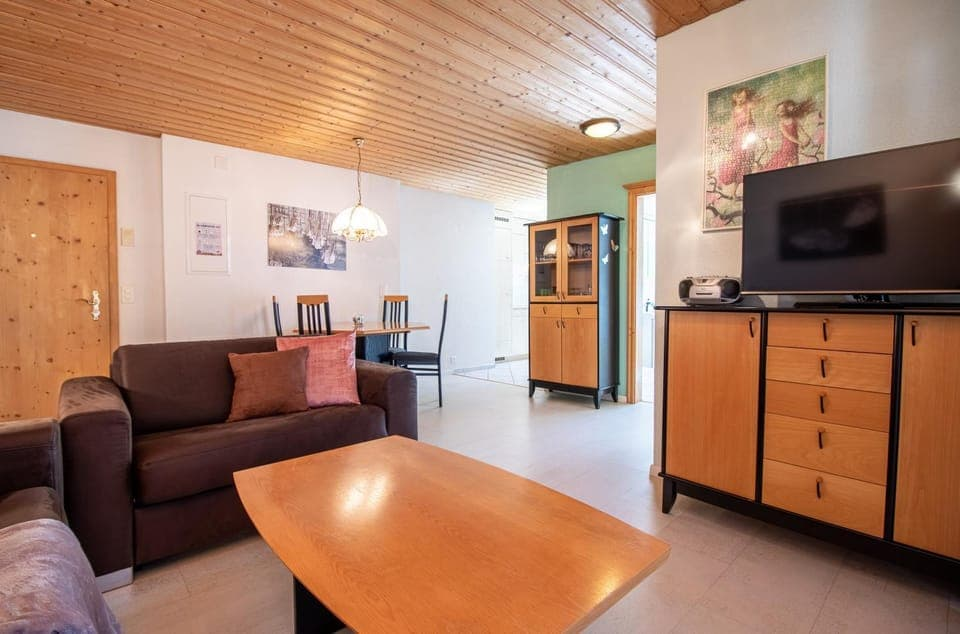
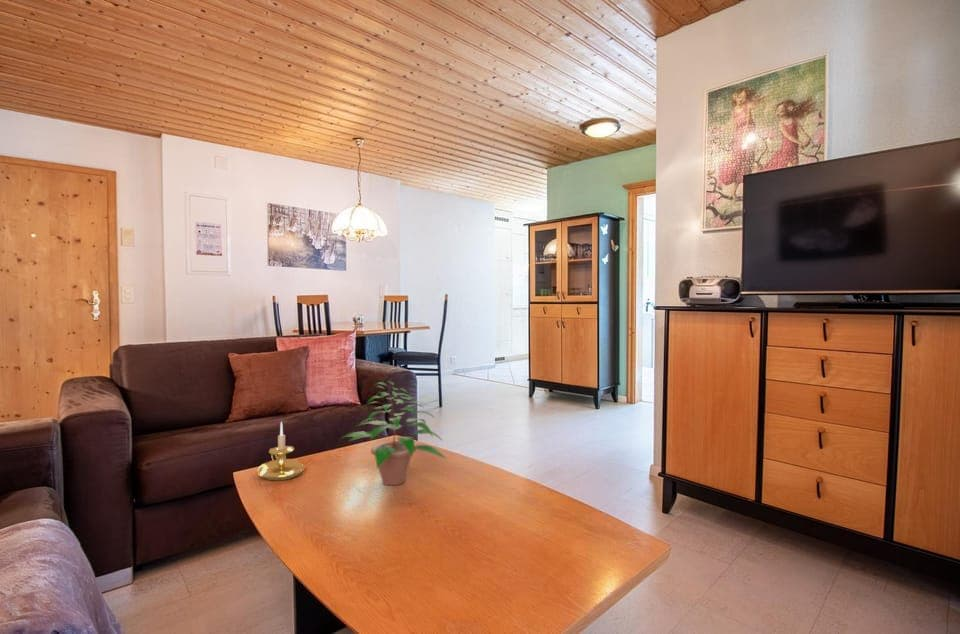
+ potted plant (394, 432)
+ candle holder (280, 446)
